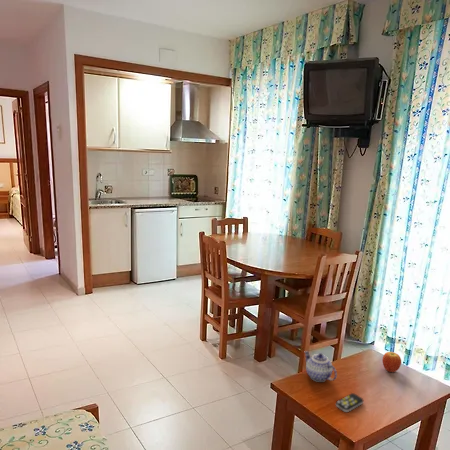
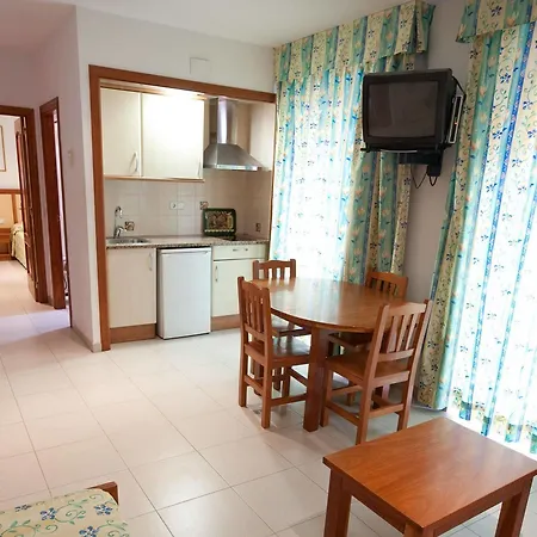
- fruit (391, 361)
- teapot (319, 365)
- remote control (349, 402)
